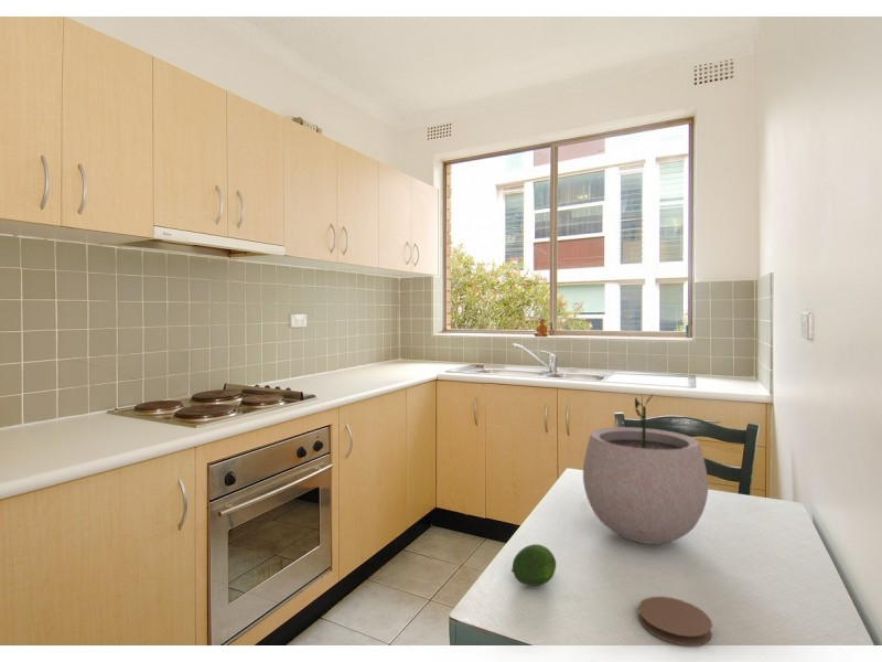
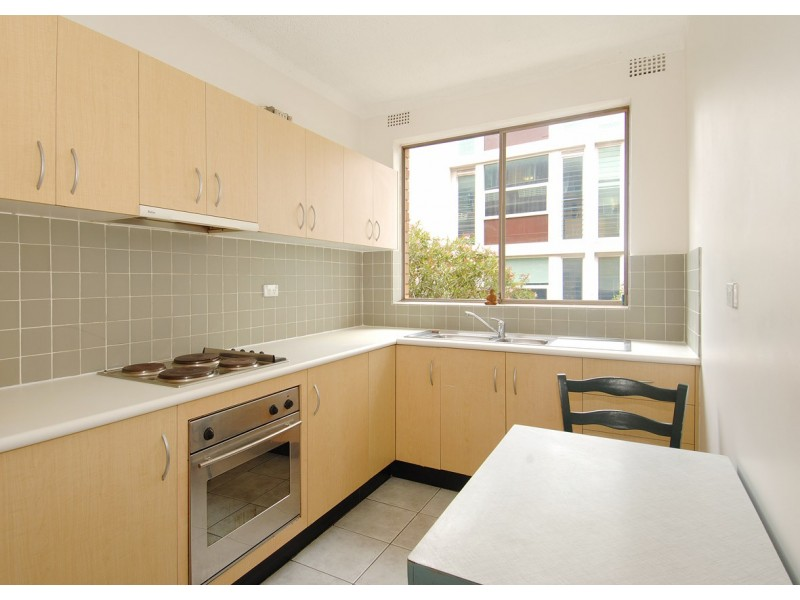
- coaster (674, 619)
- fruit (534, 565)
- plant pot (642, 465)
